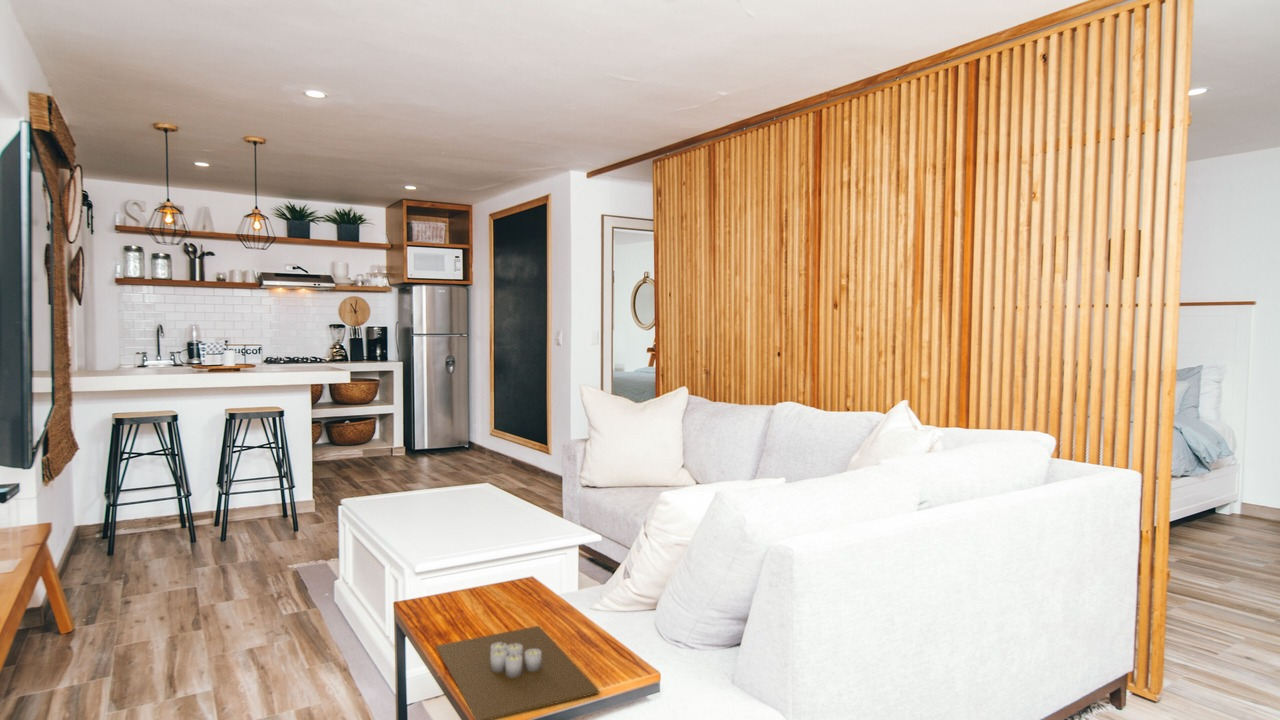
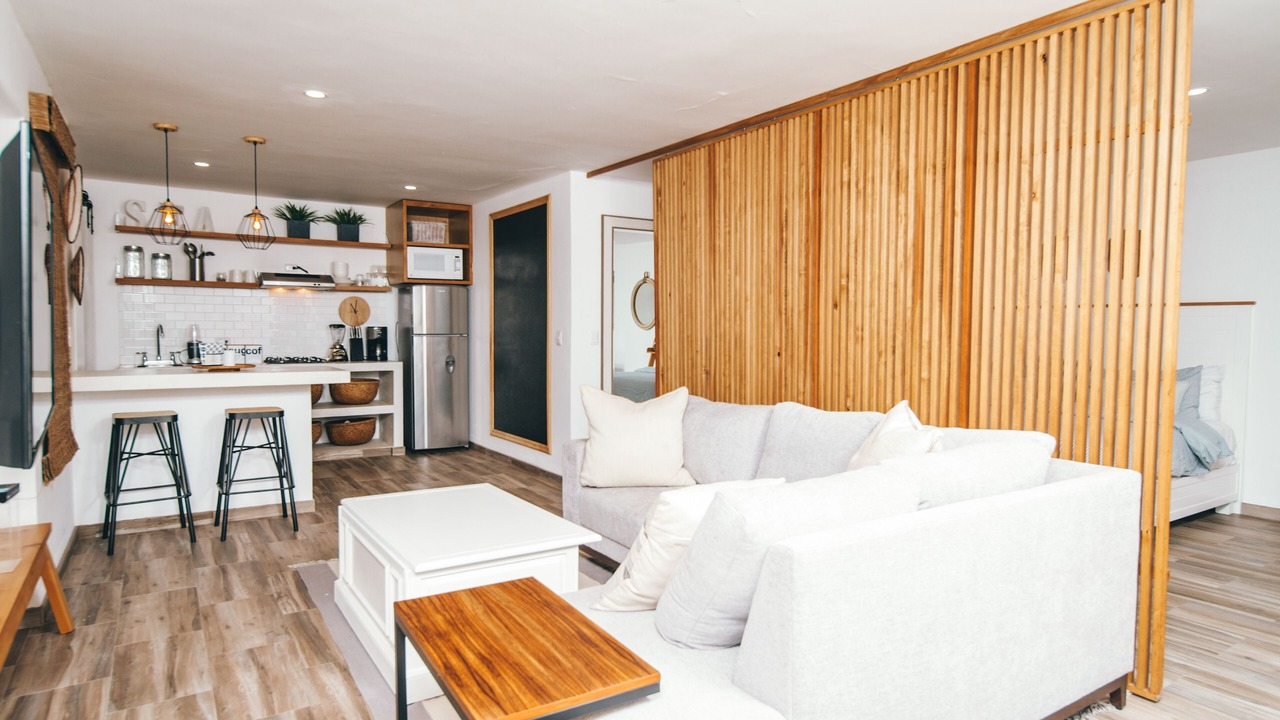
- candle (512, 657)
